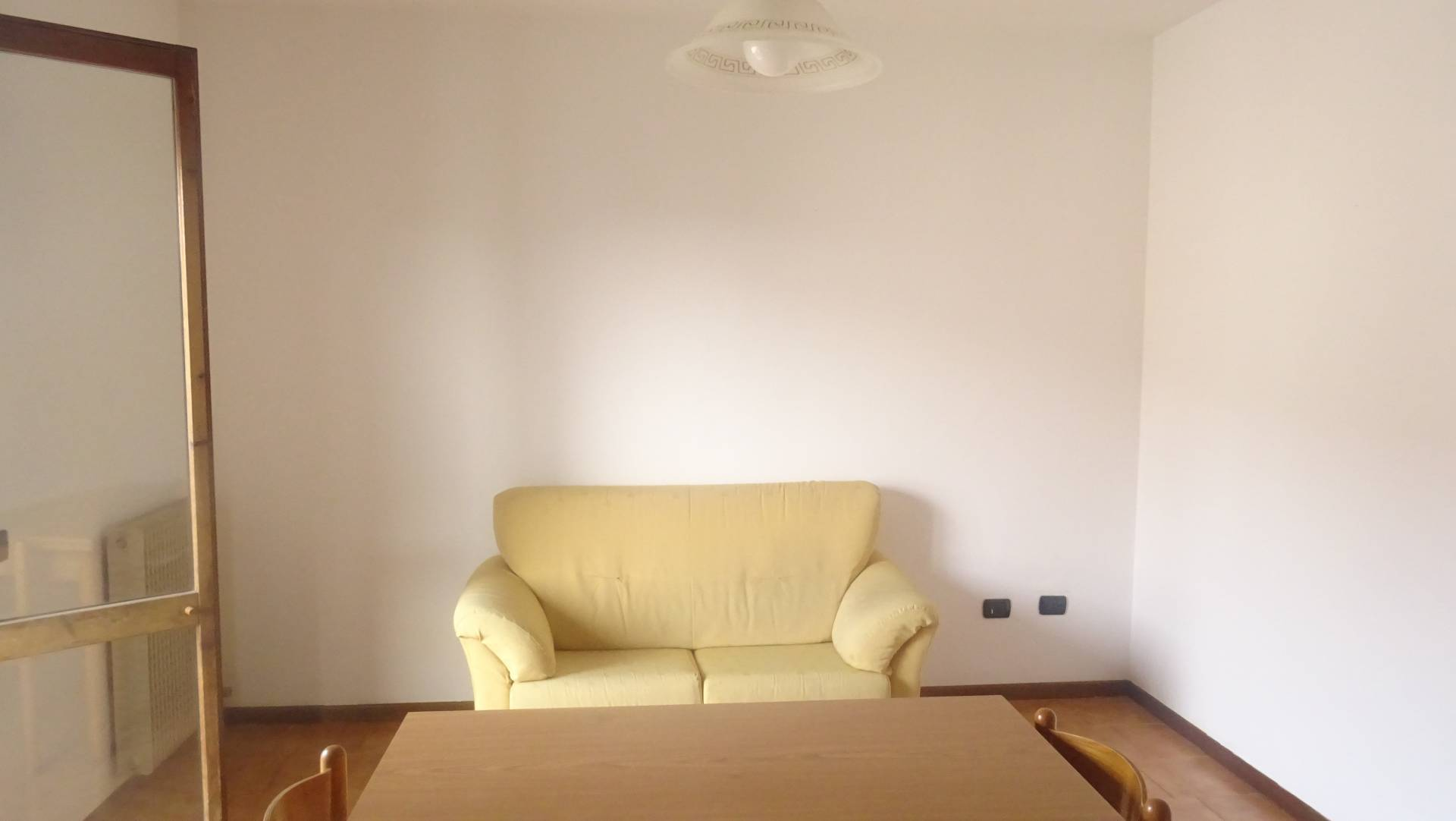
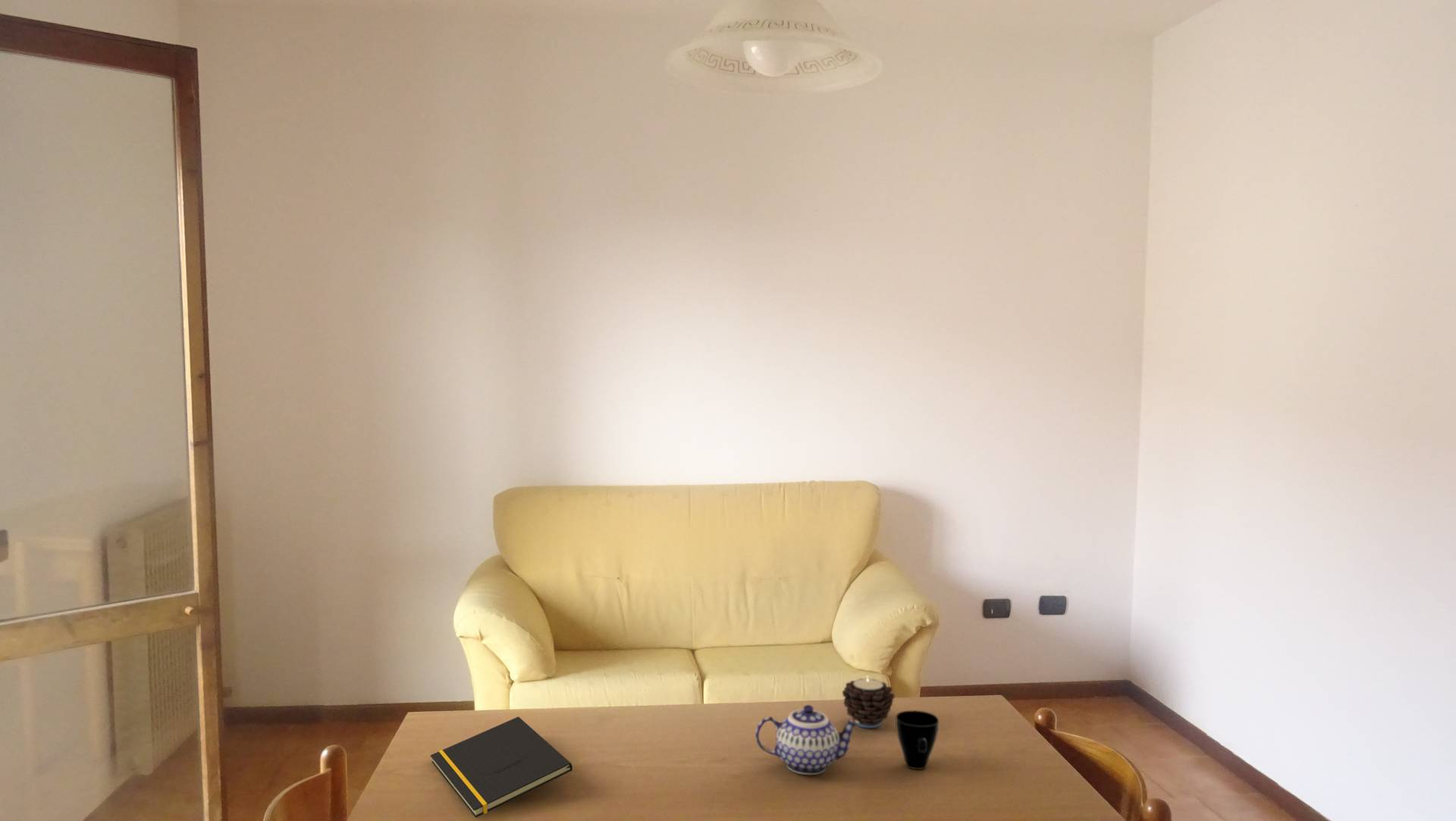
+ notepad (499, 763)
+ teapot (807, 735)
+ cup (918, 744)
+ candle (868, 699)
